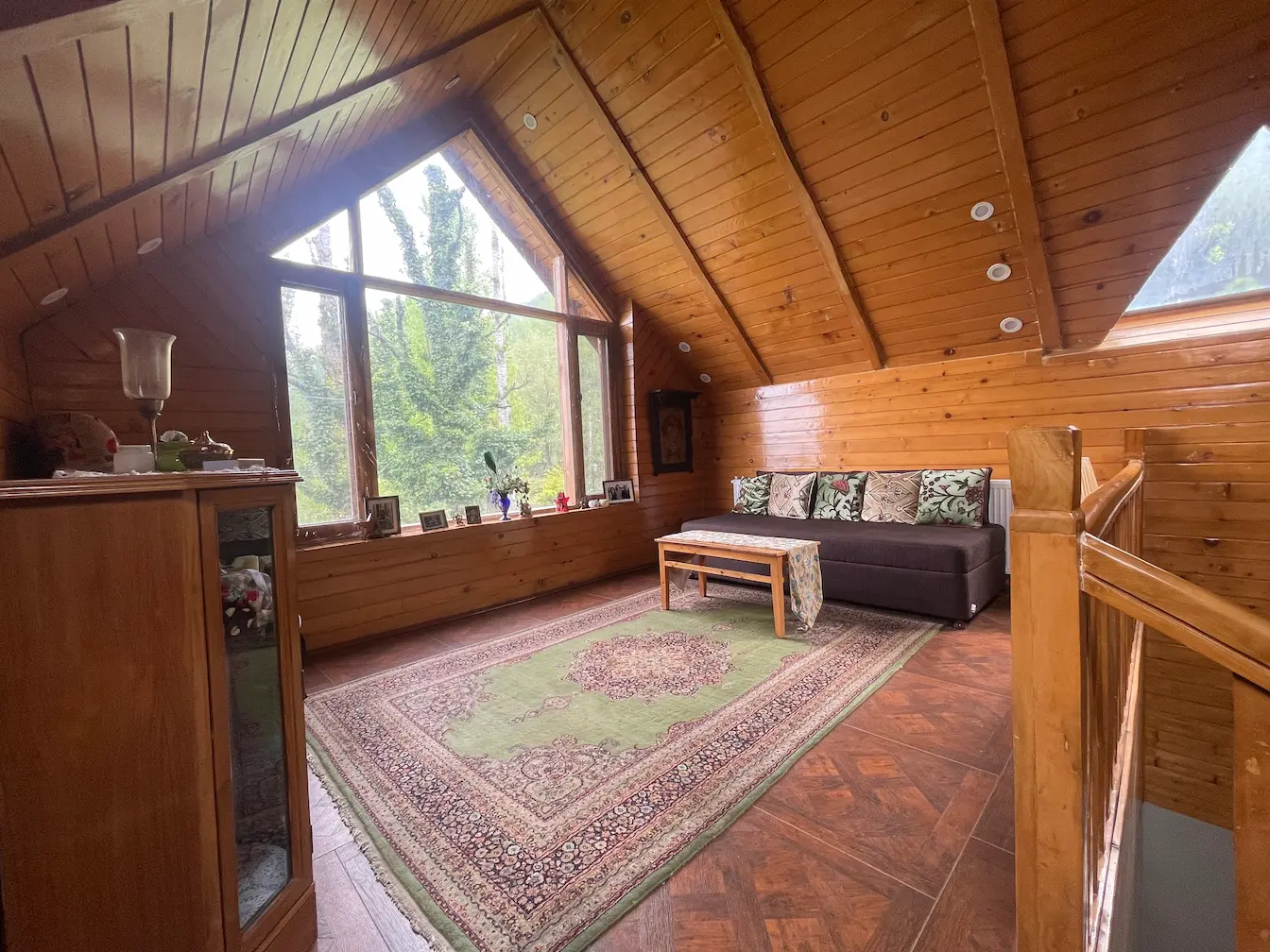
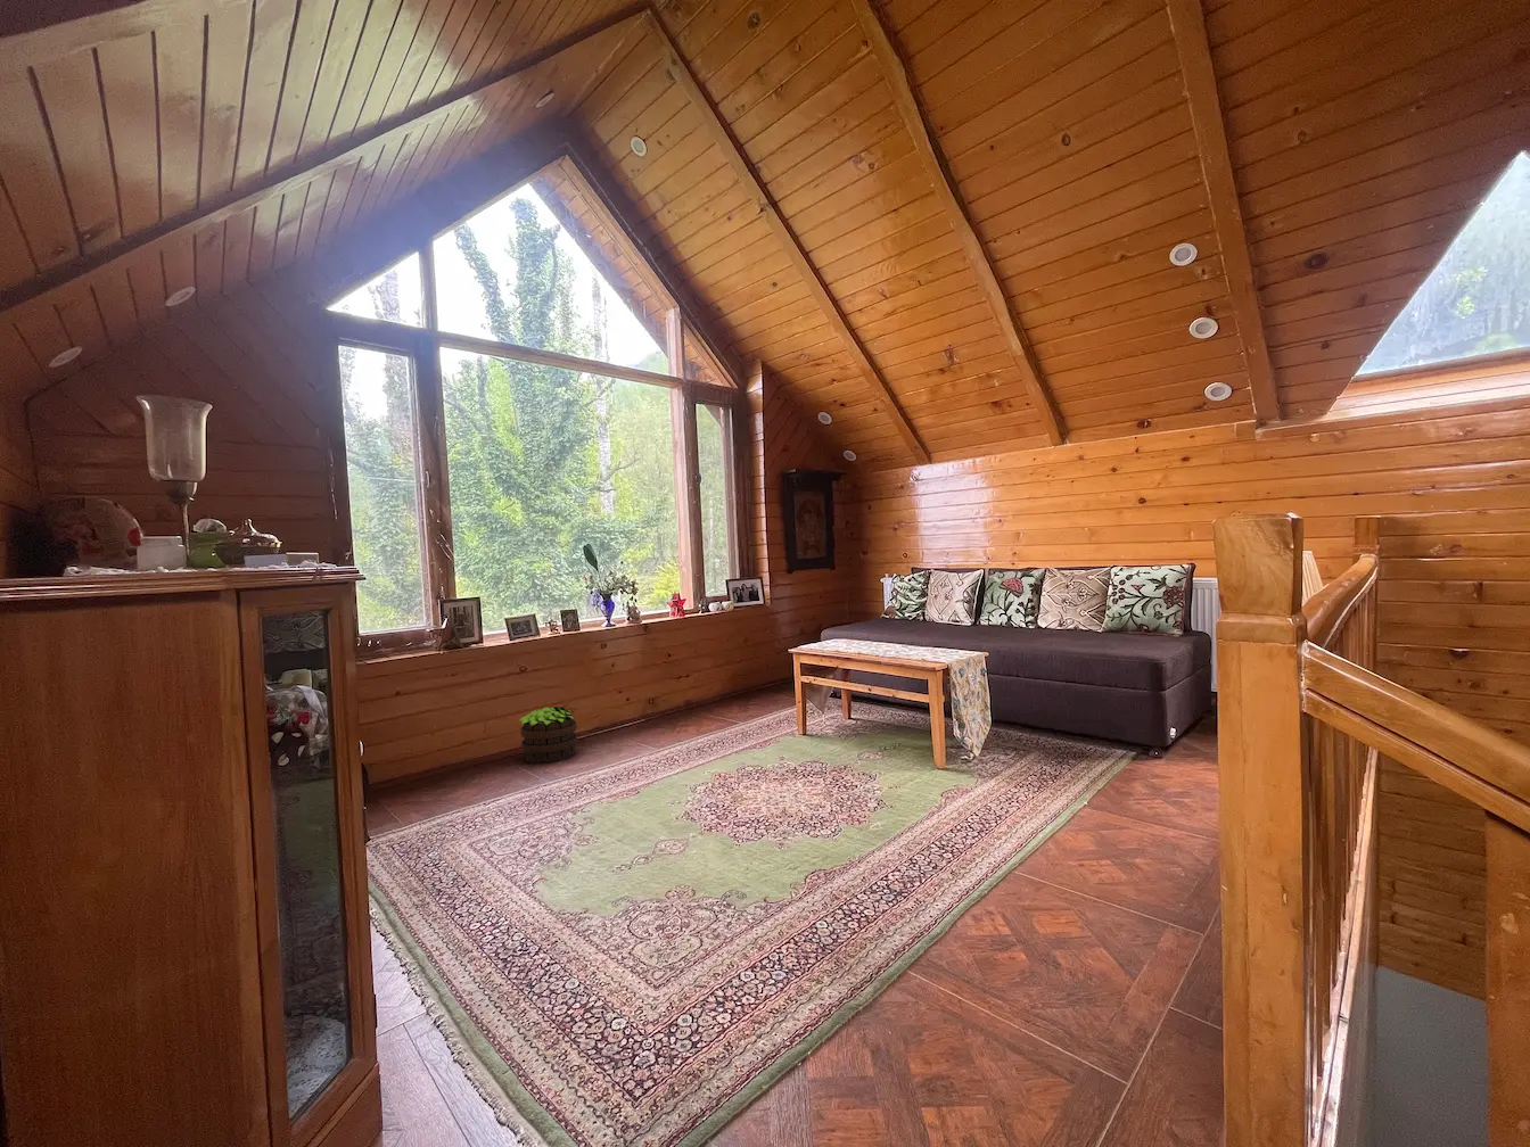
+ potted plant (548, 730)
